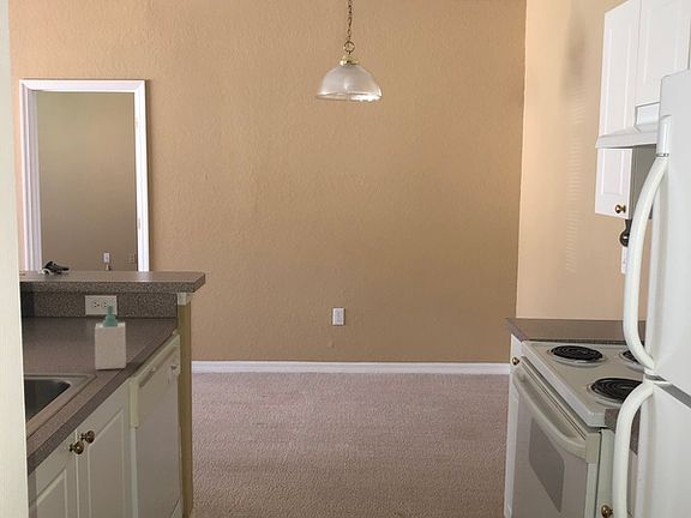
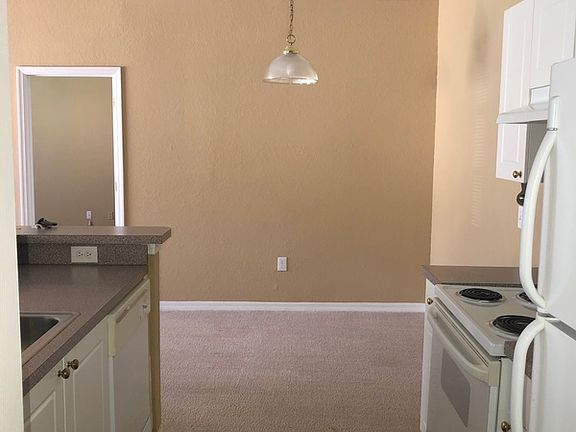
- soap bottle (110, 335)
